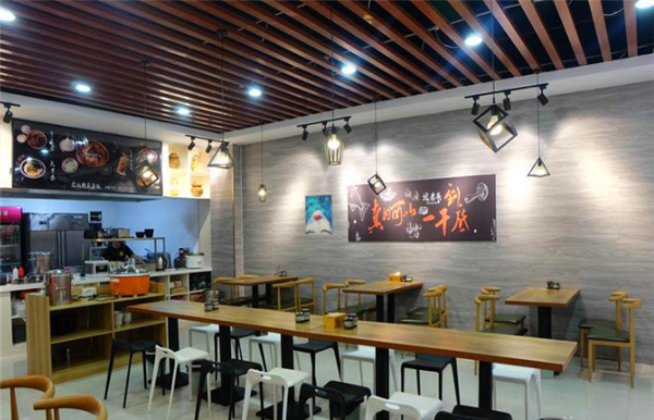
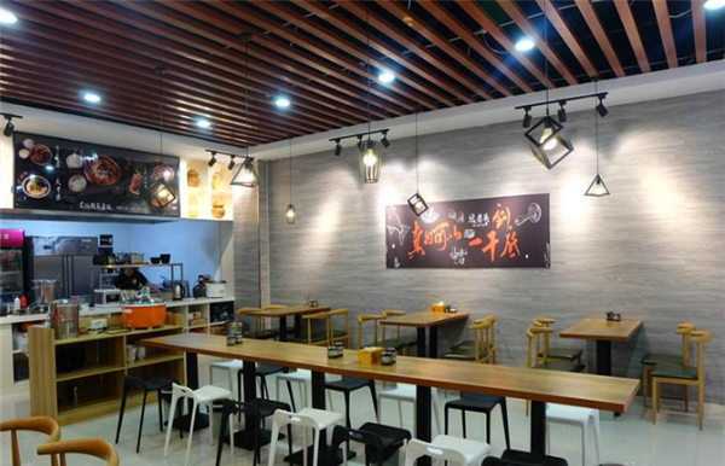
- wall art (318, 214)
